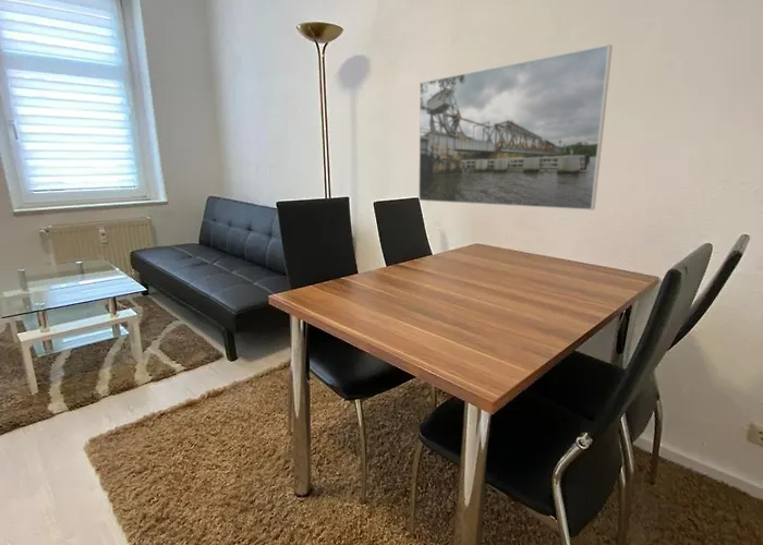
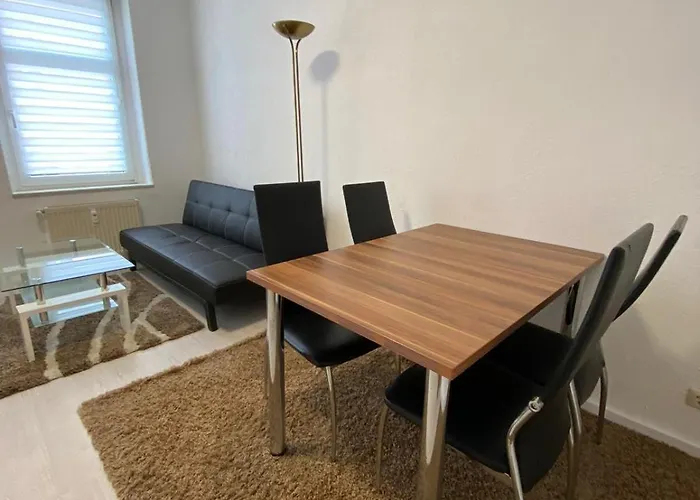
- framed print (496, 137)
